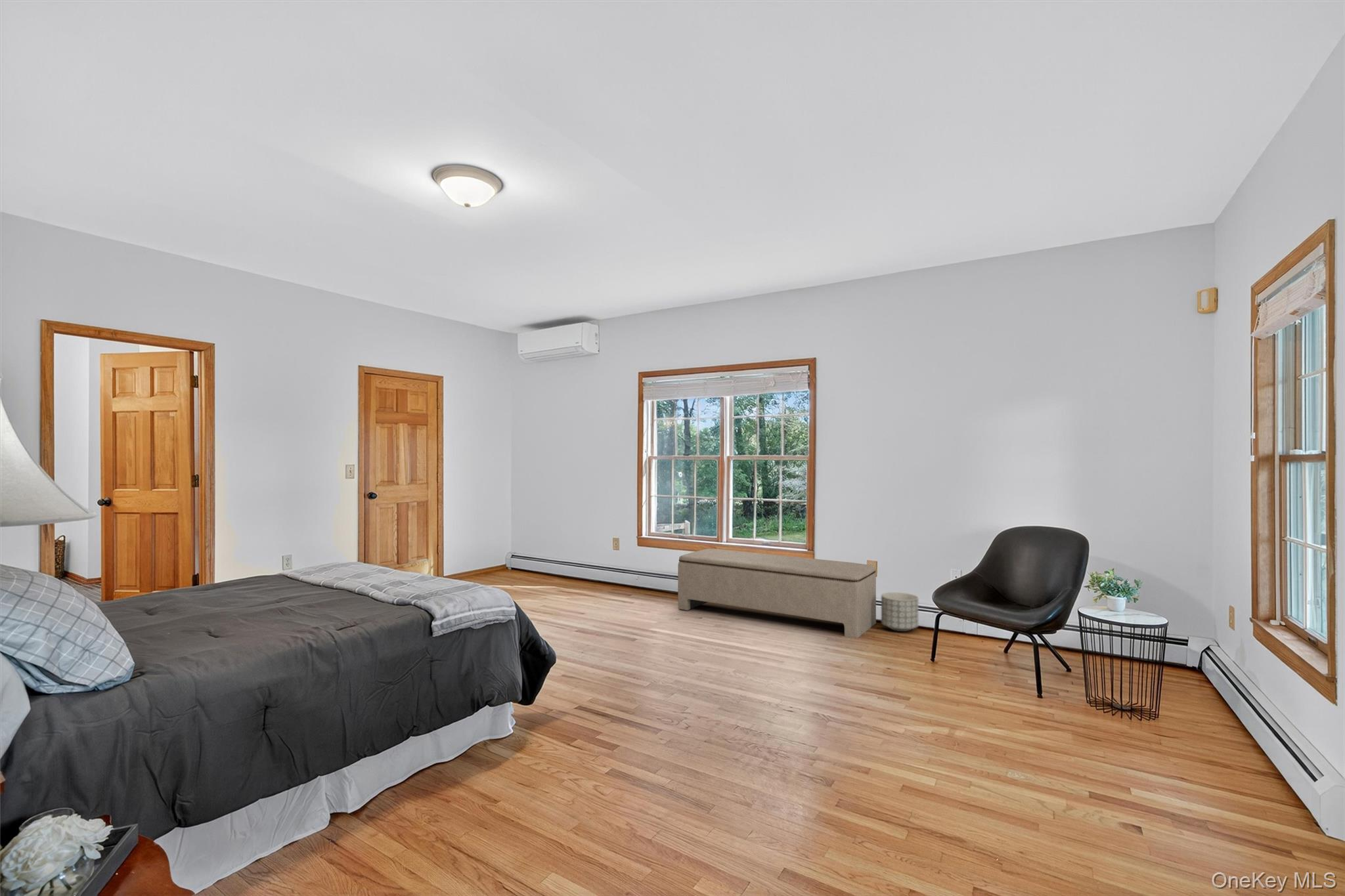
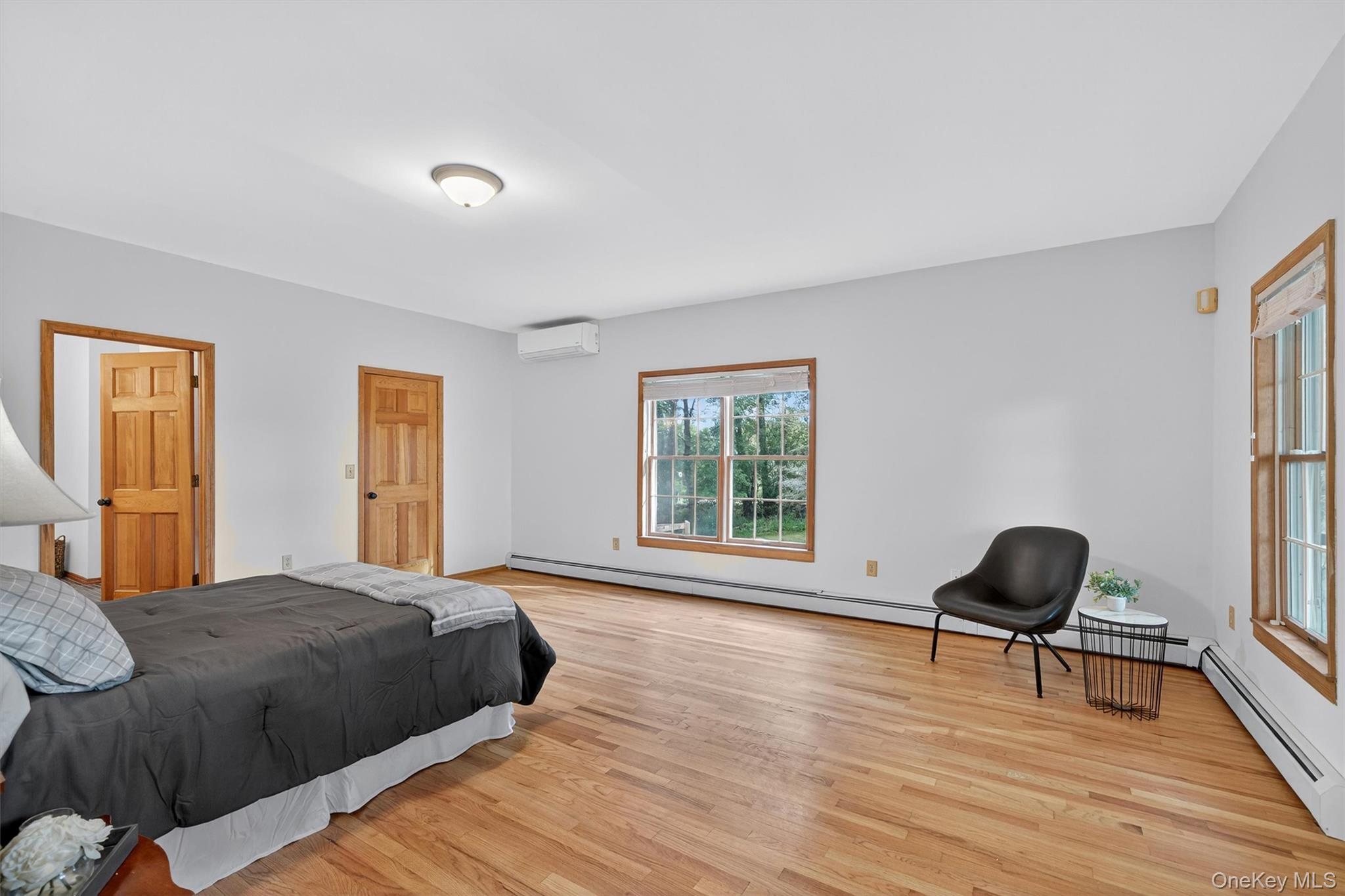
- bench (772, 587)
- planter (899, 612)
